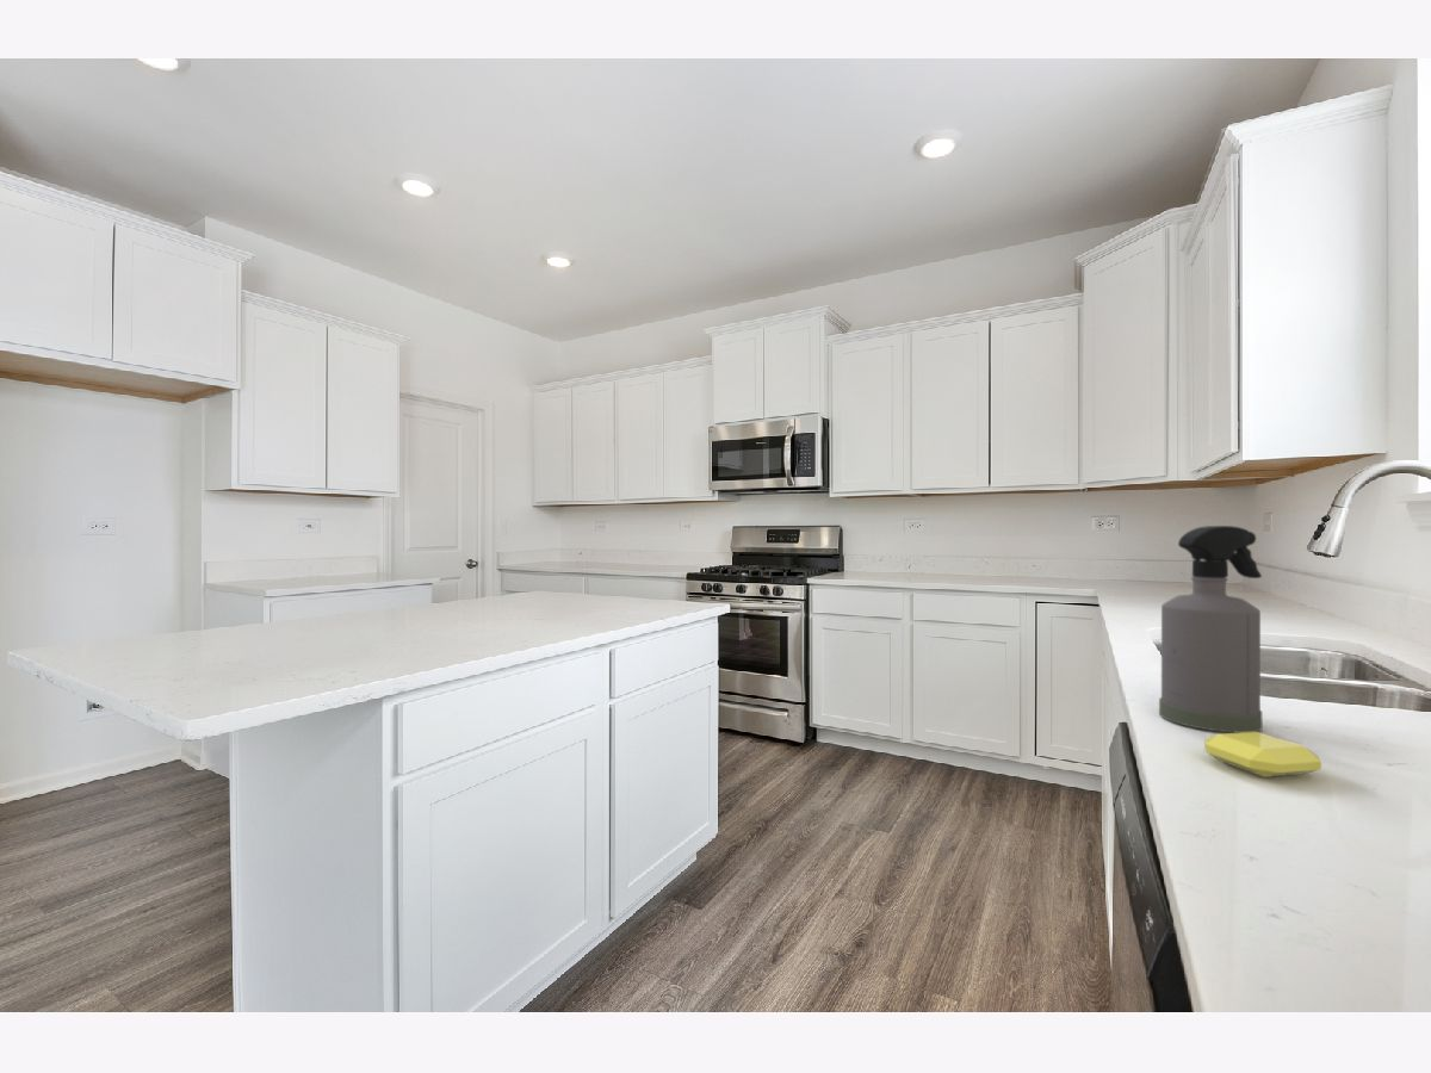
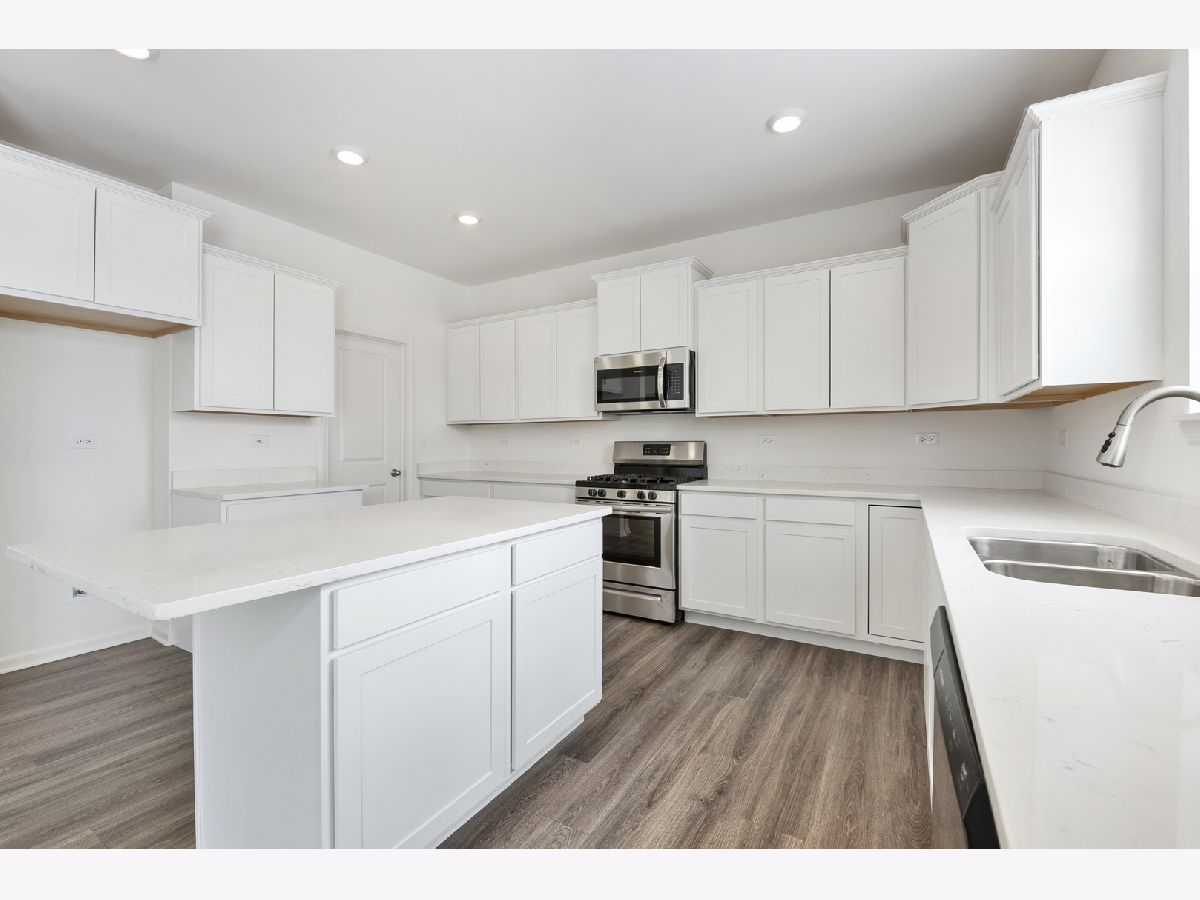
- soap bar (1259, 752)
- spray bottle (1214, 622)
